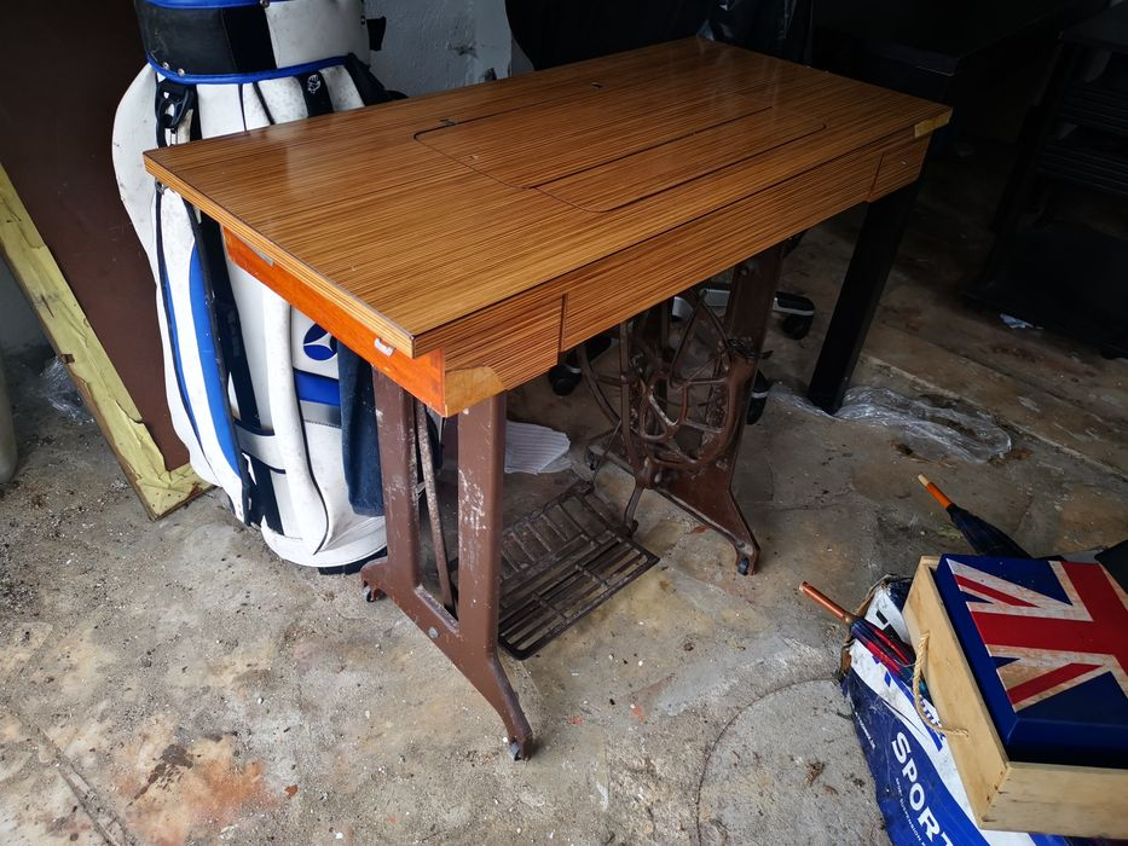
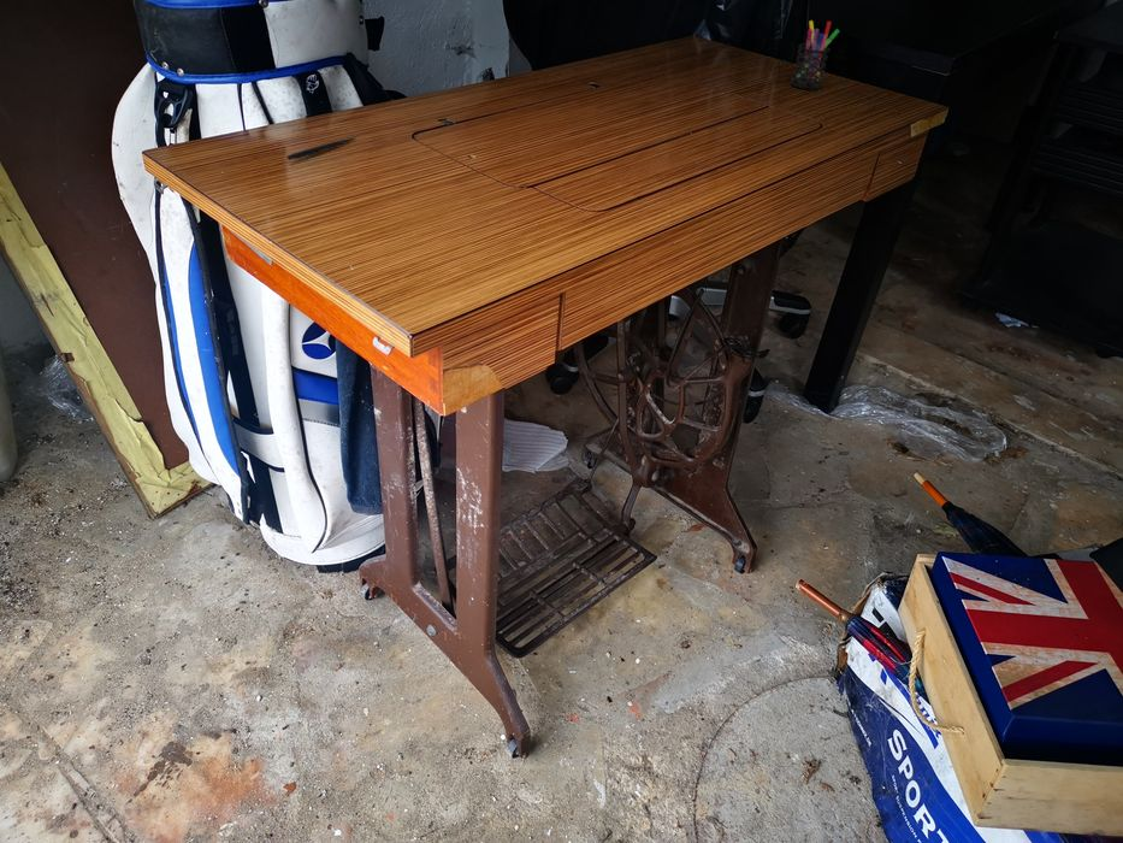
+ pen (324, 147)
+ pen holder (816, 52)
